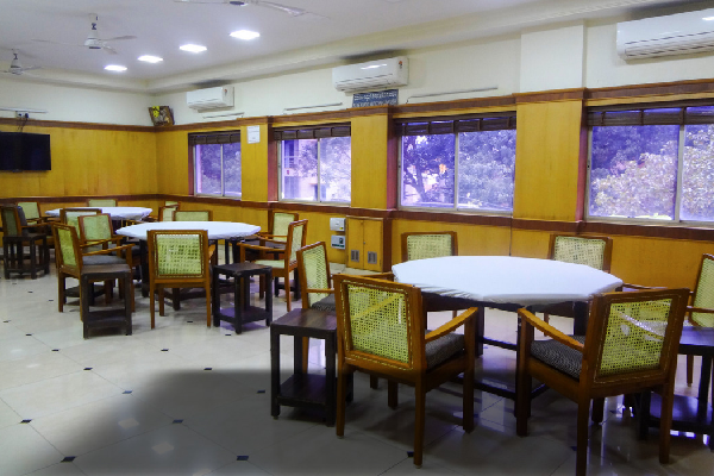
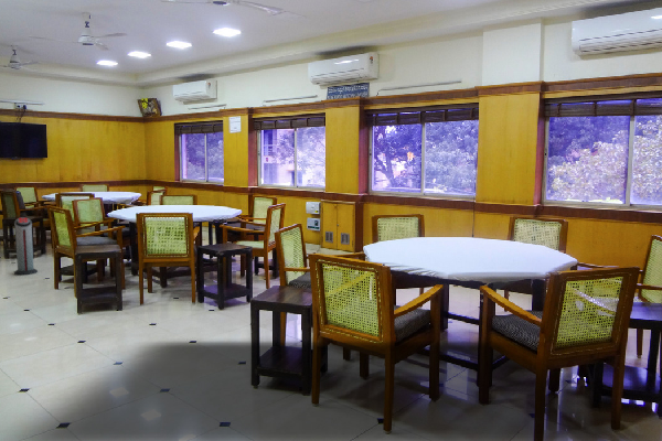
+ air purifier (24, 245)
